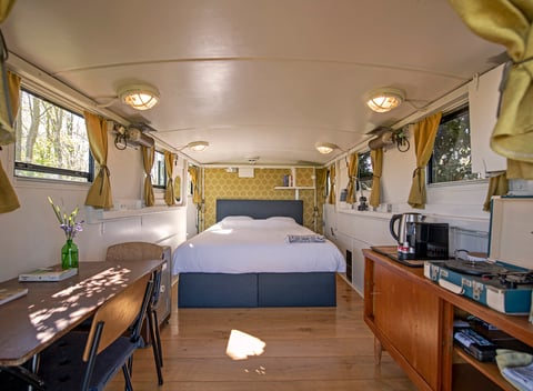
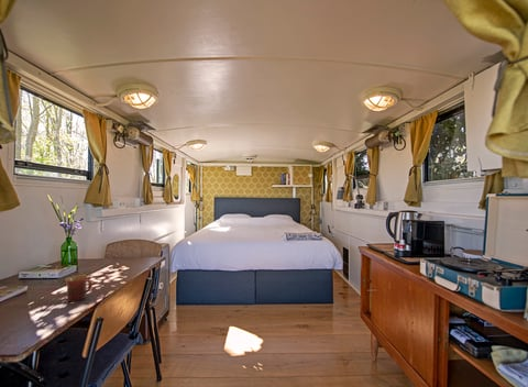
+ mug (79, 288)
